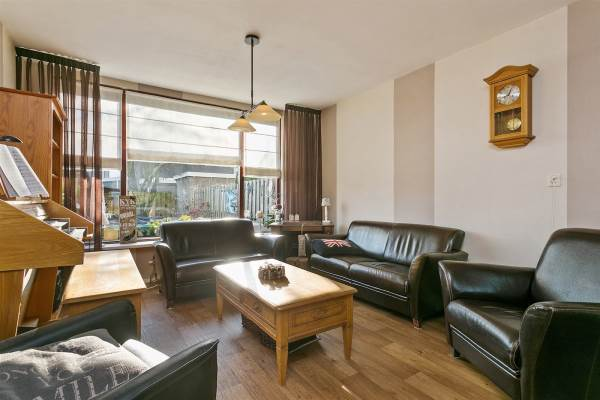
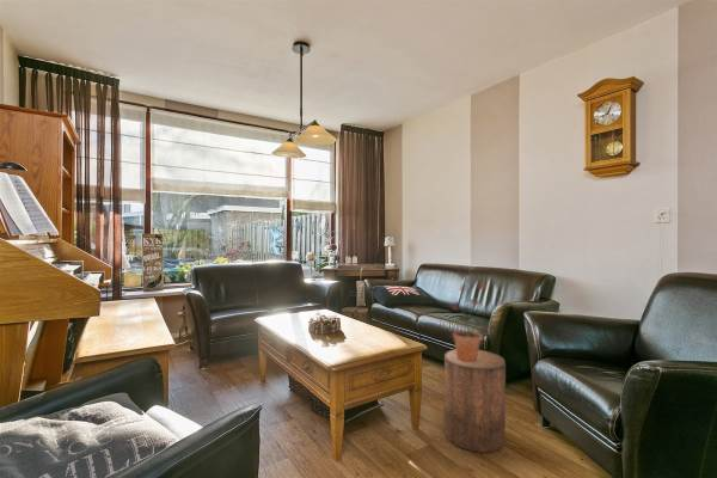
+ stool (473, 396)
+ potted plant (468, 319)
